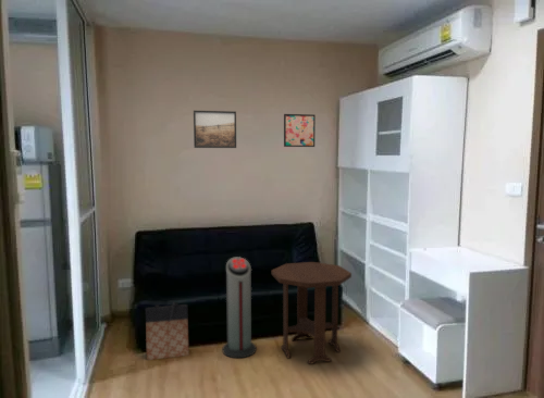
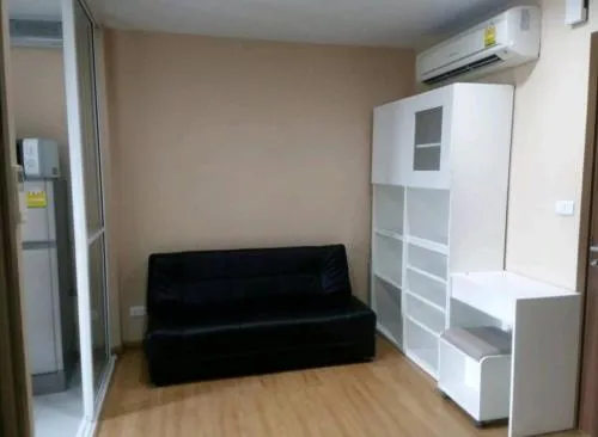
- side table (314, 311)
- wall art (299, 130)
- air purifier (238, 304)
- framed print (214, 129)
- bag (166, 328)
